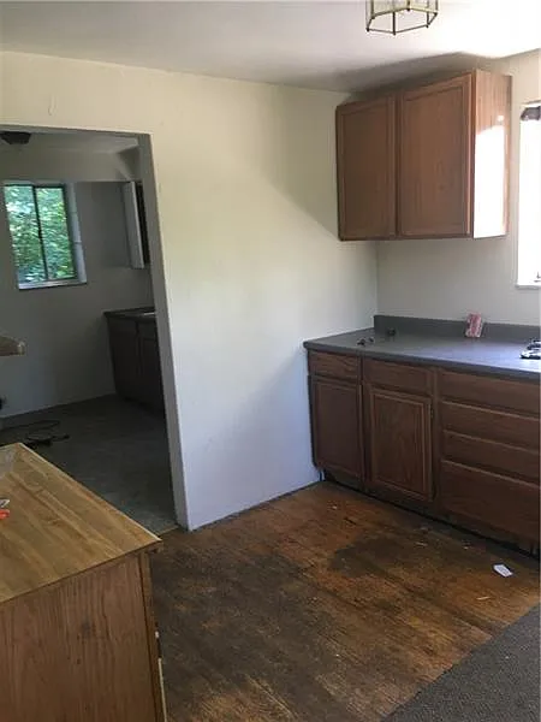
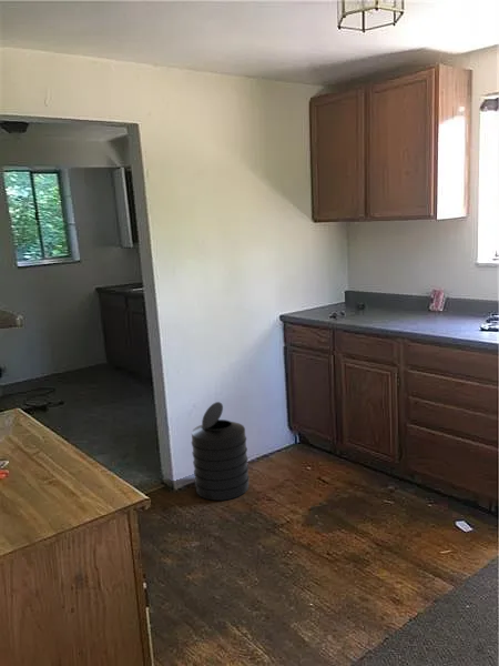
+ trash can (218, 446)
